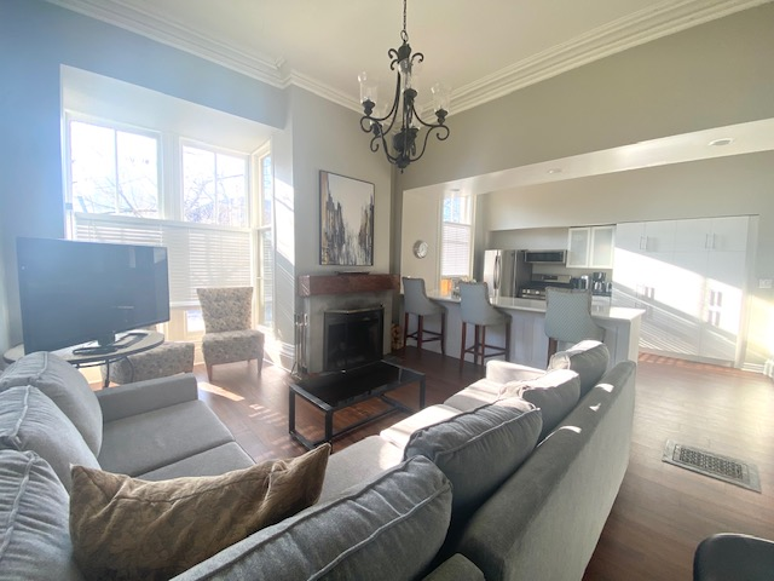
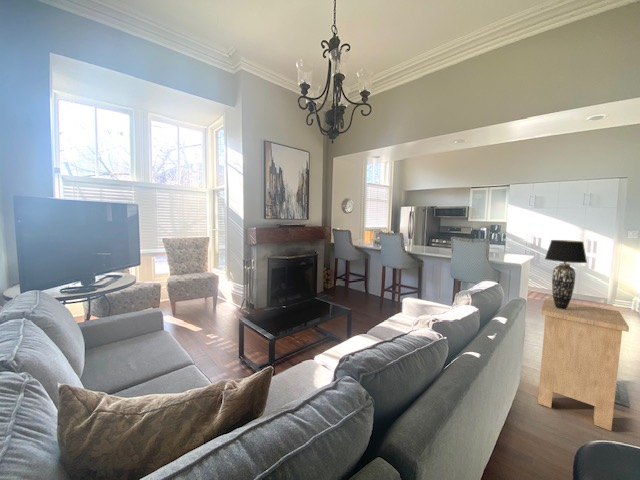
+ table lamp (563, 274)
+ nightstand (575, 356)
